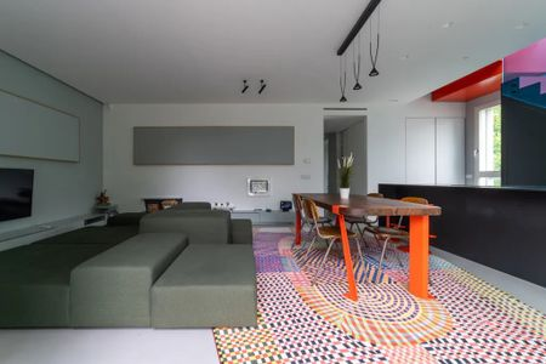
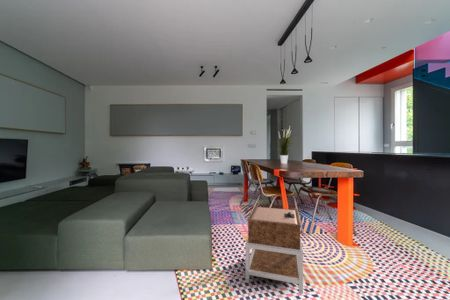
+ nightstand (274, 241)
